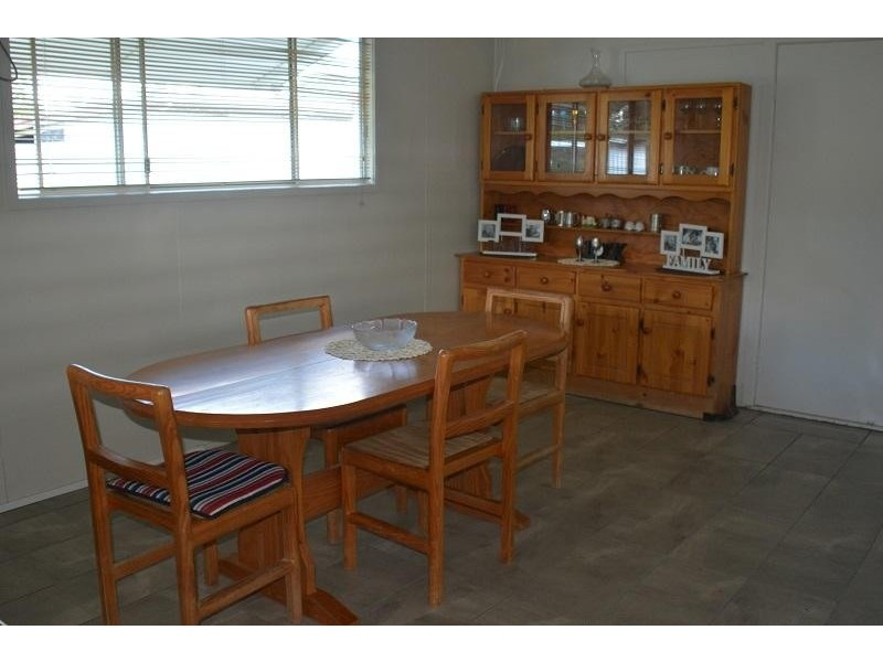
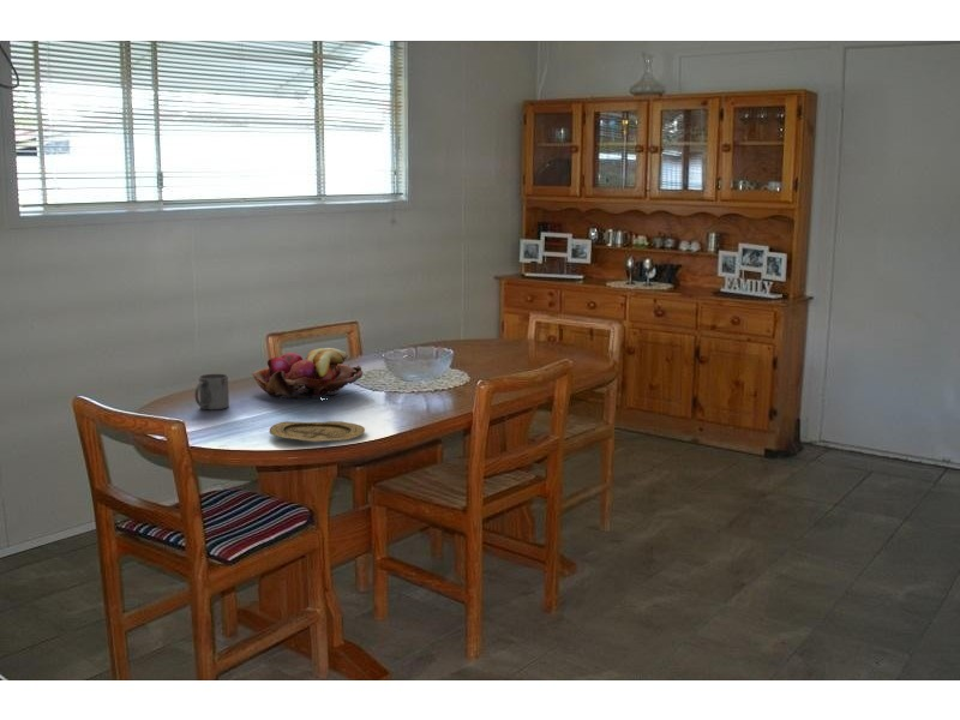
+ mug (210, 392)
+ plate (317, 431)
+ fruit basket (310, 372)
